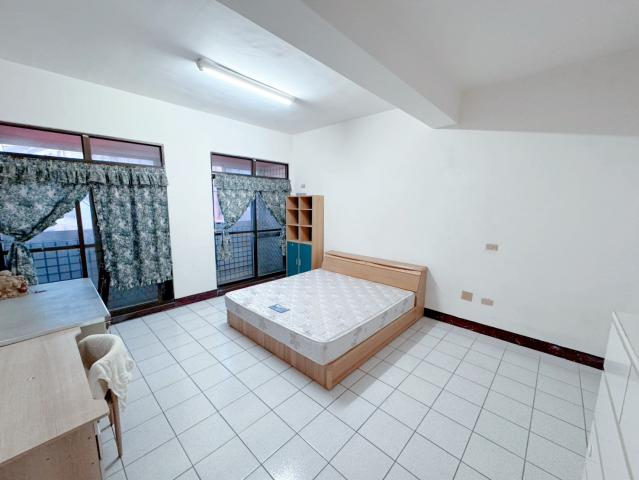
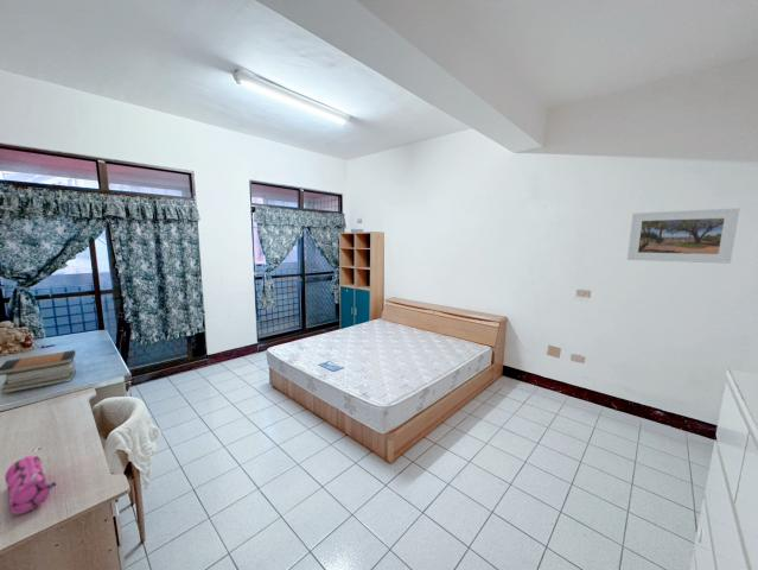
+ book stack (42, 370)
+ pencil case (27, 480)
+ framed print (677, 236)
